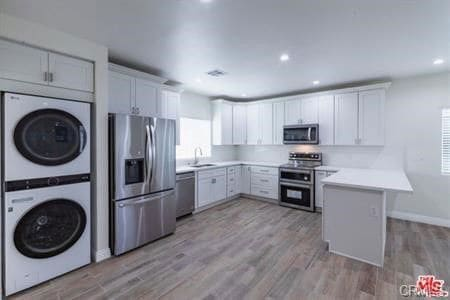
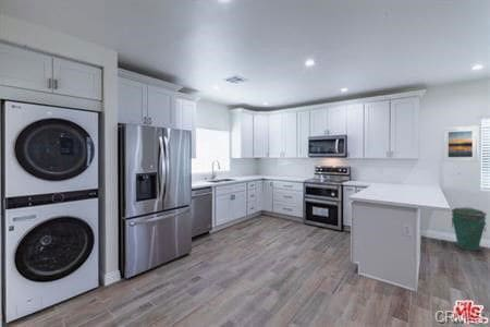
+ trash can (467, 227)
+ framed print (460, 144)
